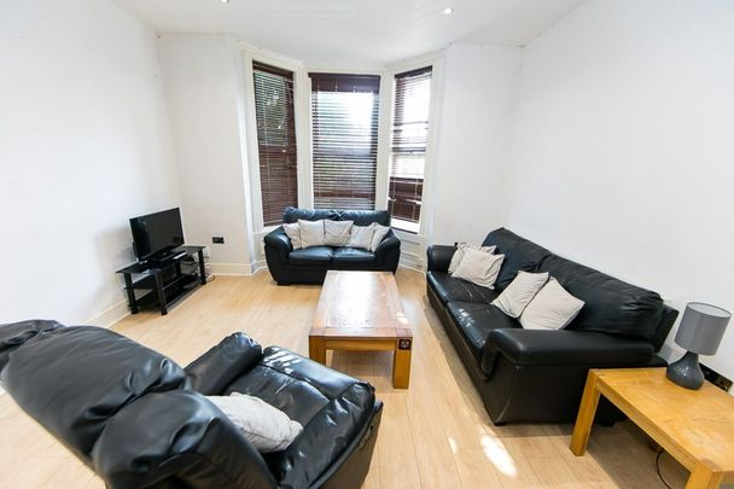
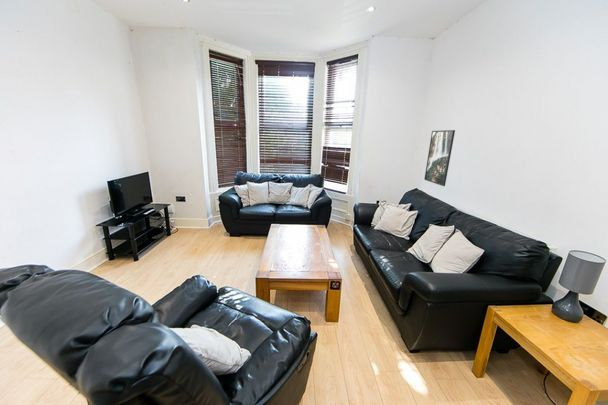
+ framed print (438, 157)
